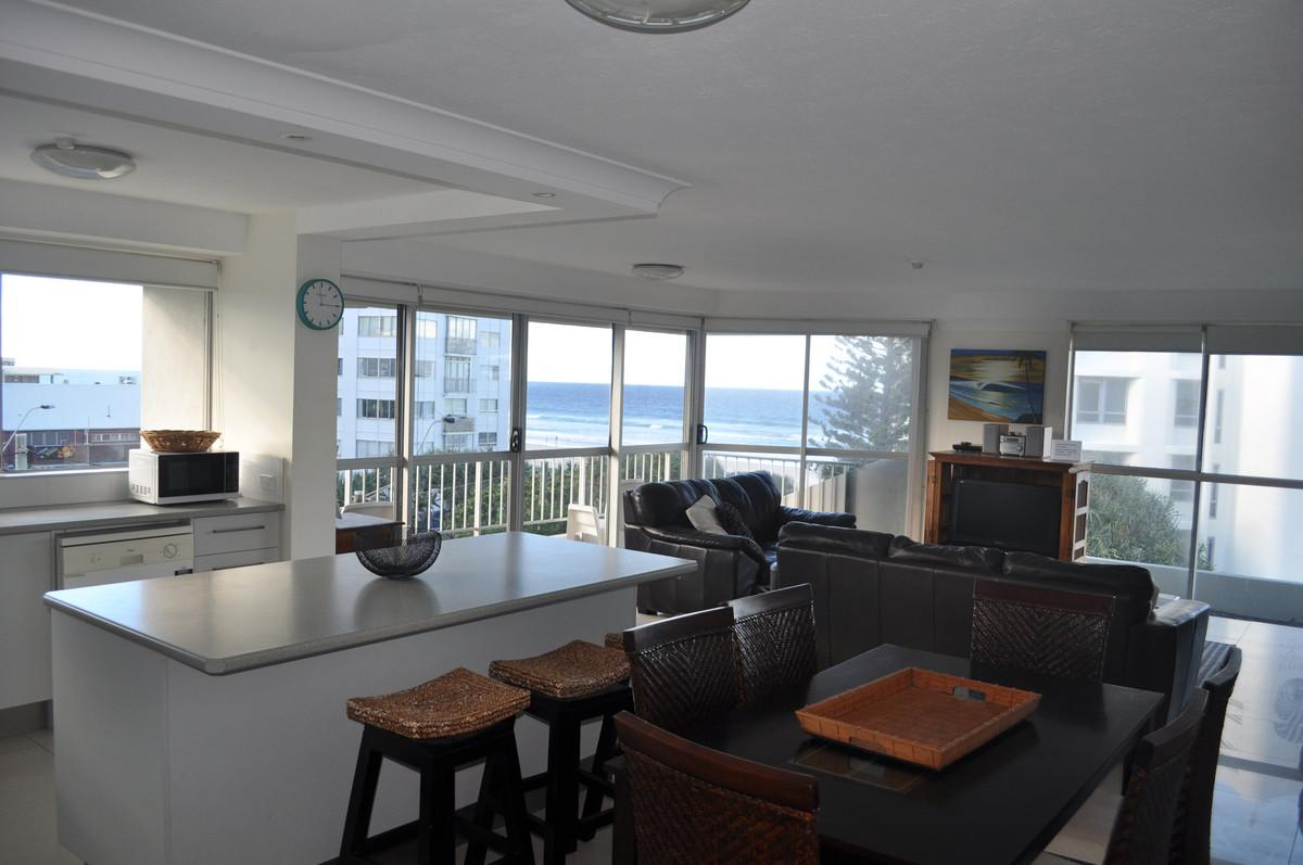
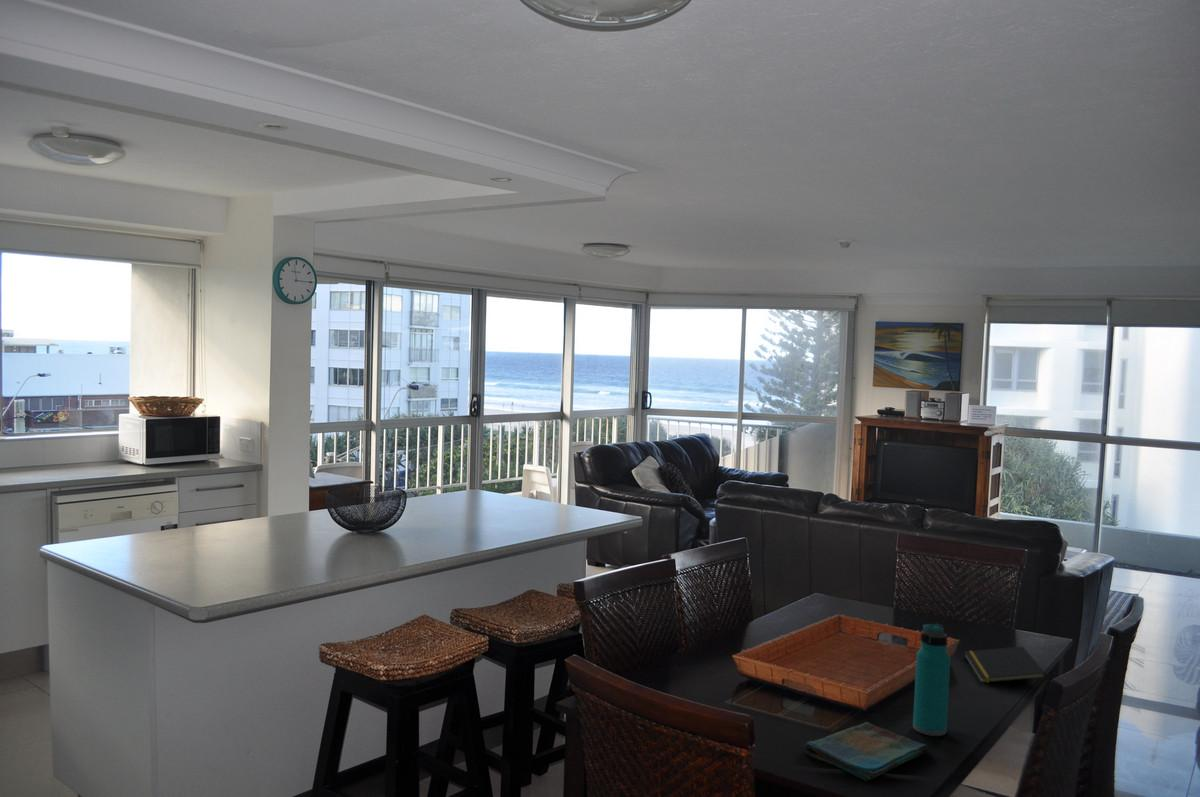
+ notepad (1002, 664)
+ dish towel (865, 747)
+ water bottle (932, 677)
